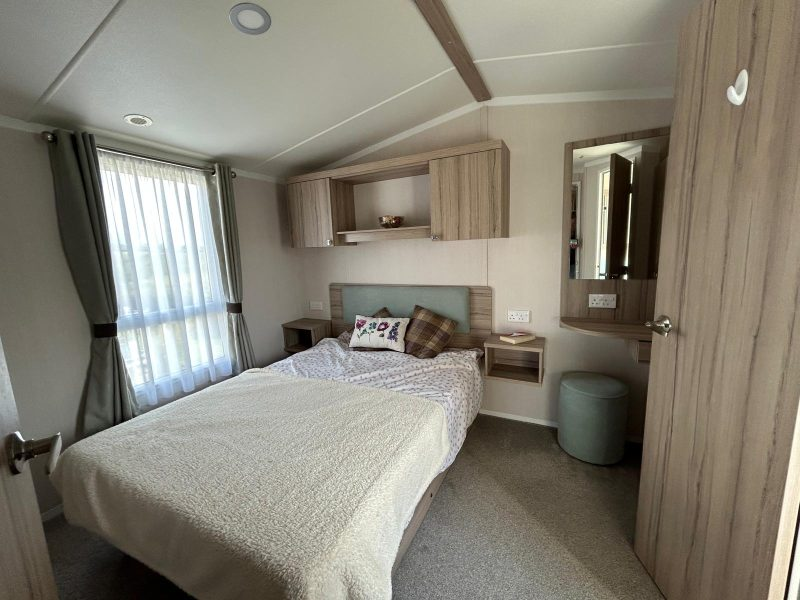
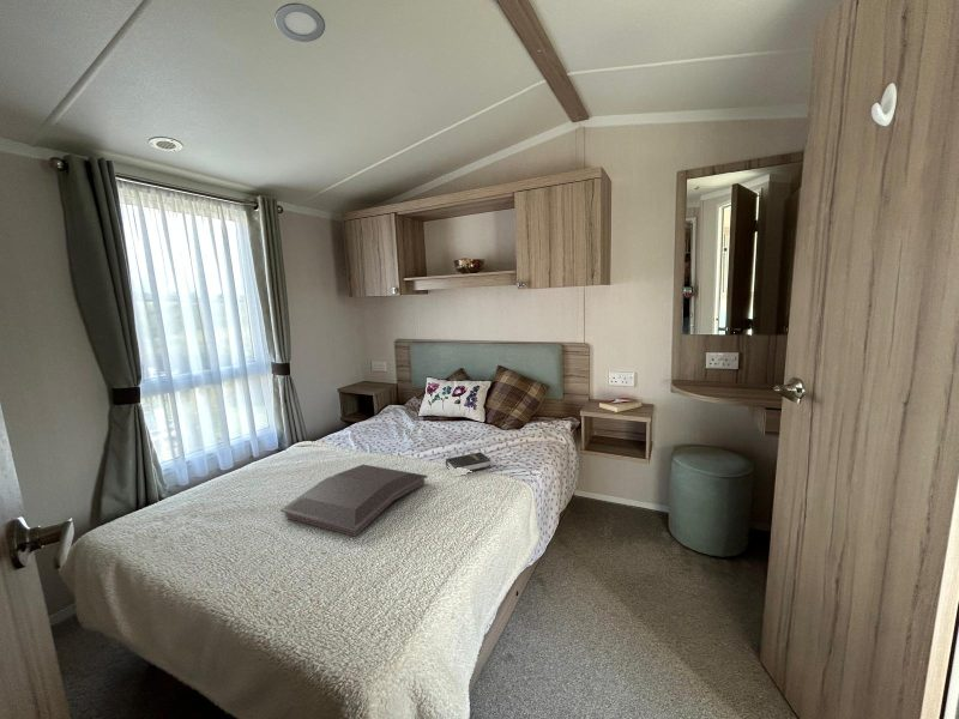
+ serving tray (358, 489)
+ hardback book (468, 463)
